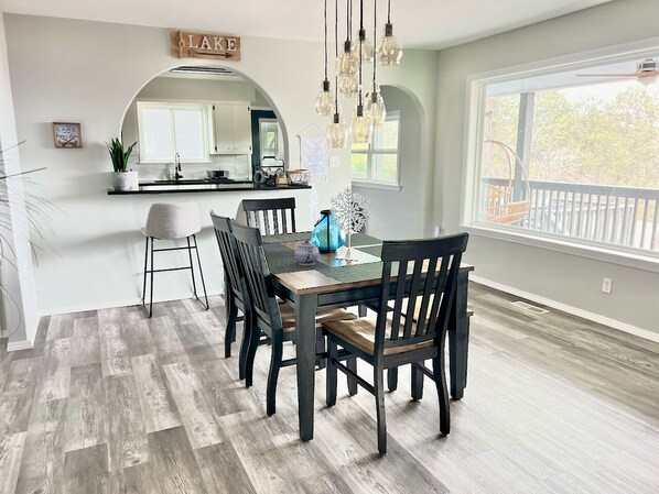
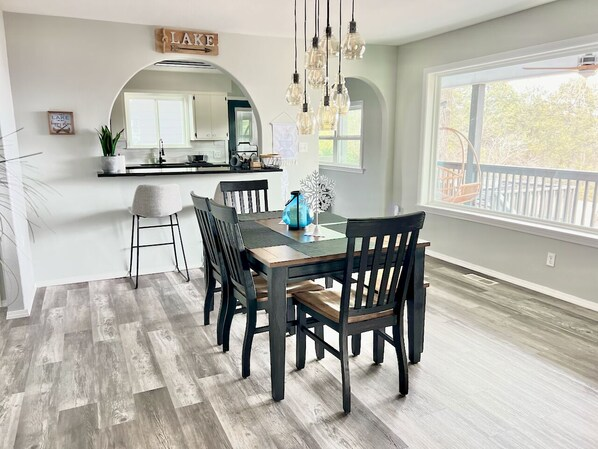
- teapot (306, 252)
